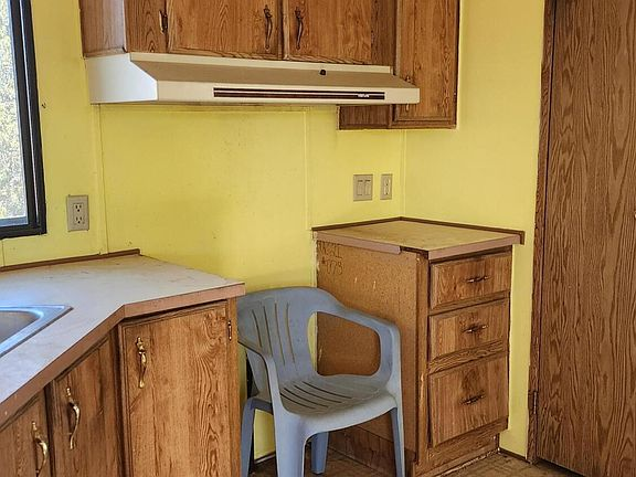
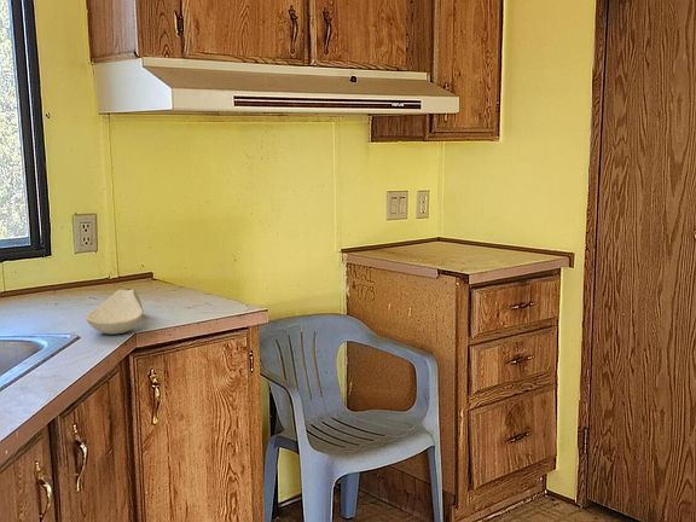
+ spoon rest (120, 309)
